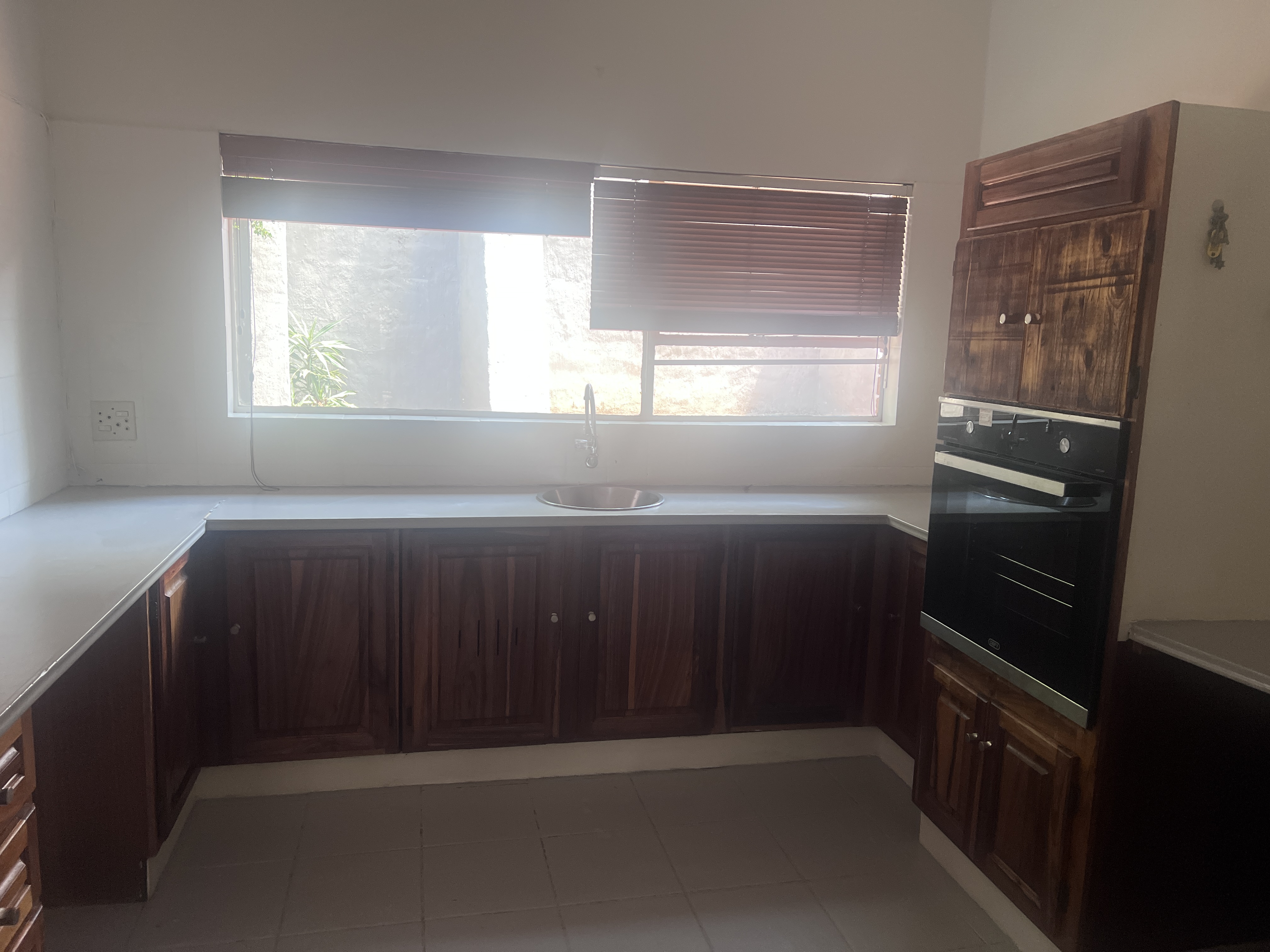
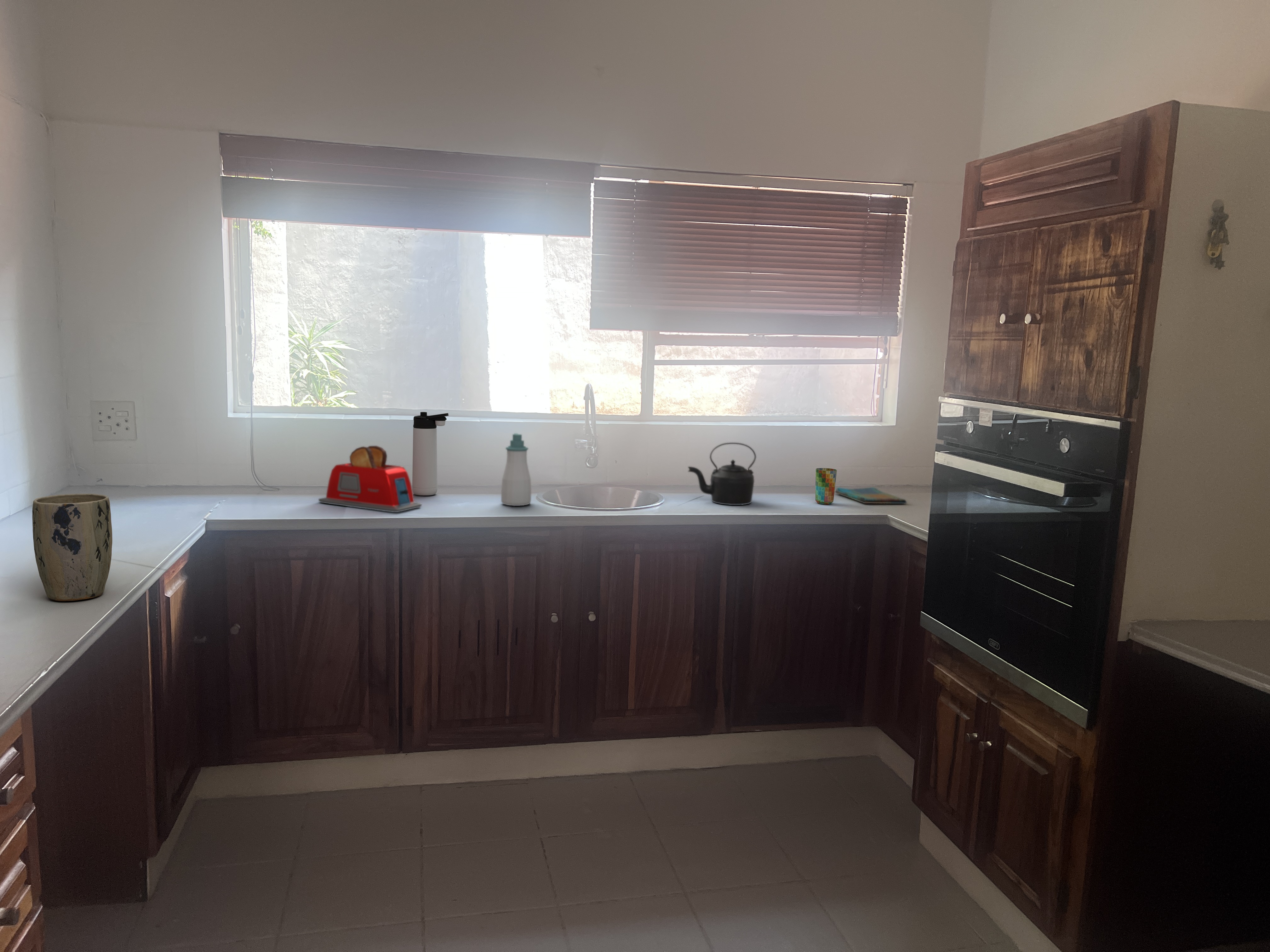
+ kettle (722, 472)
+ cup (825, 486)
+ plant pot (74, 547)
+ dish towel (870, 495)
+ thermos bottle (430, 453)
+ soap bottle (517, 469)
+ toaster (369, 475)
